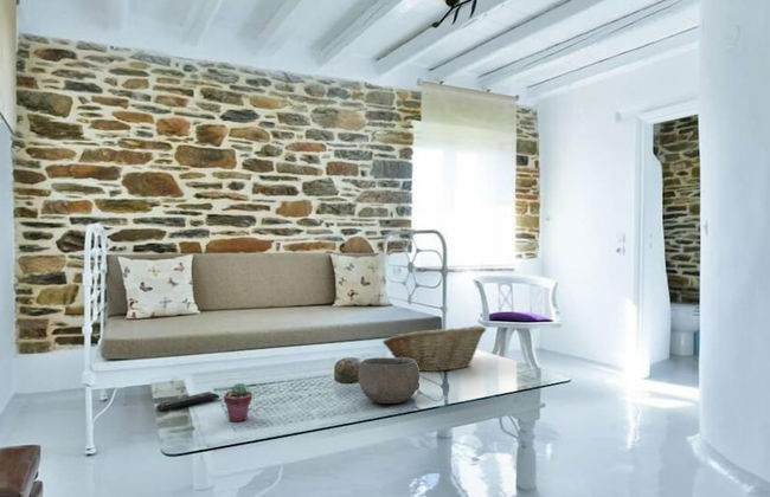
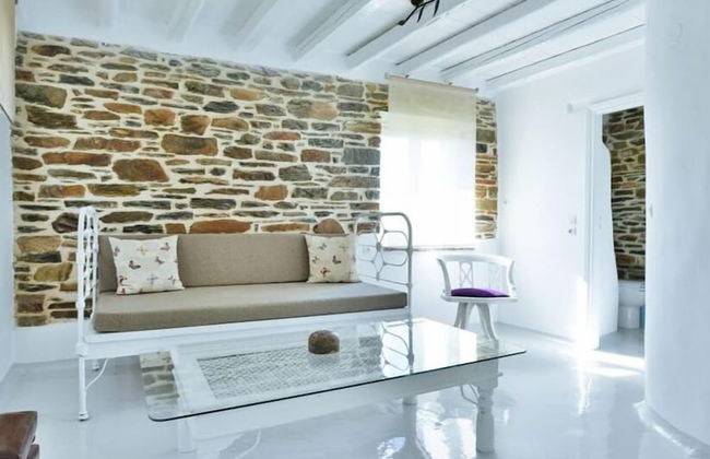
- remote control (188, 400)
- bowl (389, 379)
- fruit basket (435, 343)
- potted succulent (238, 400)
